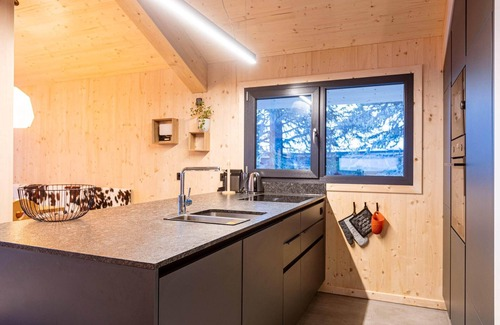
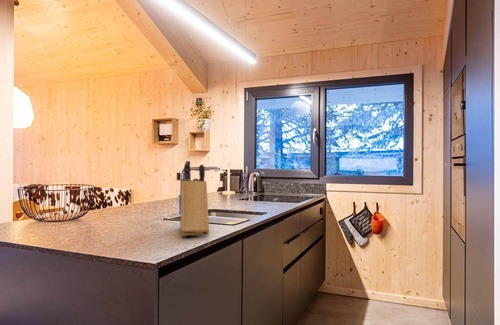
+ knife block (193, 195)
